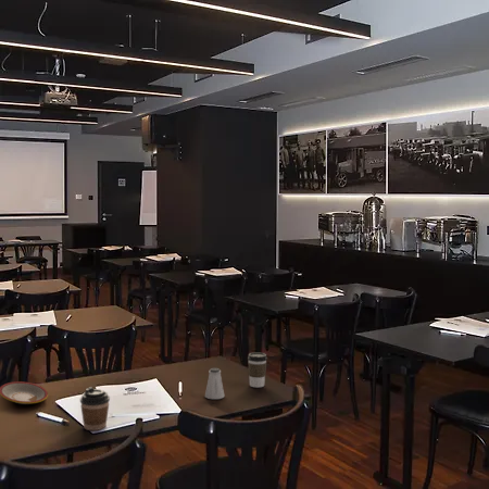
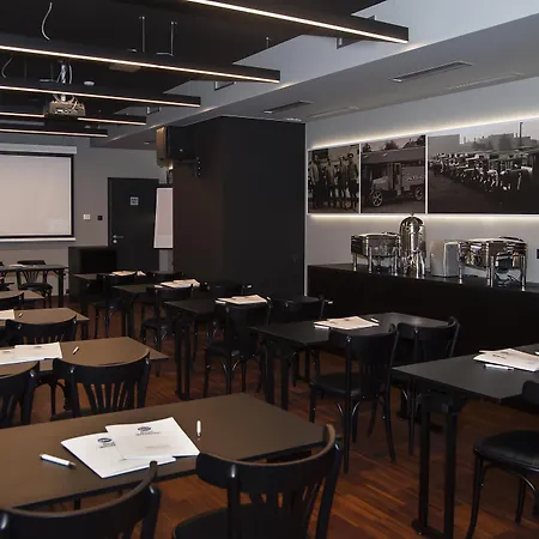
- plate (23, 394)
- saltshaker (214, 383)
- coffee cup (95, 408)
- coffee cup (256, 369)
